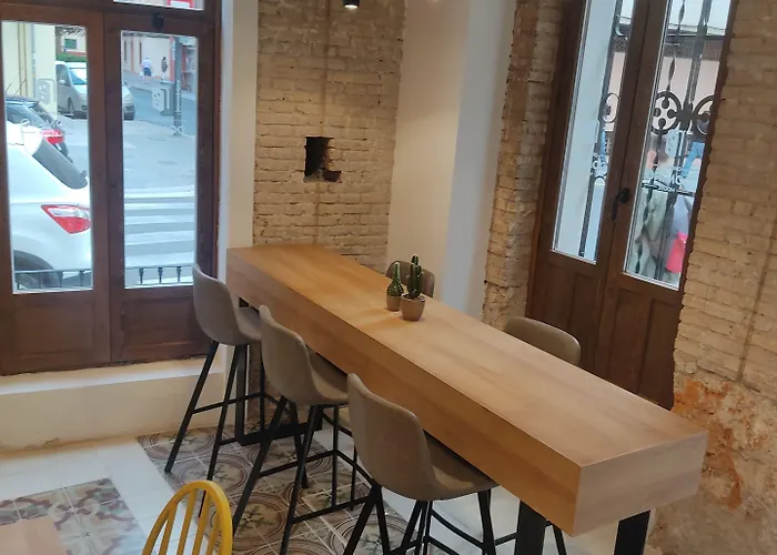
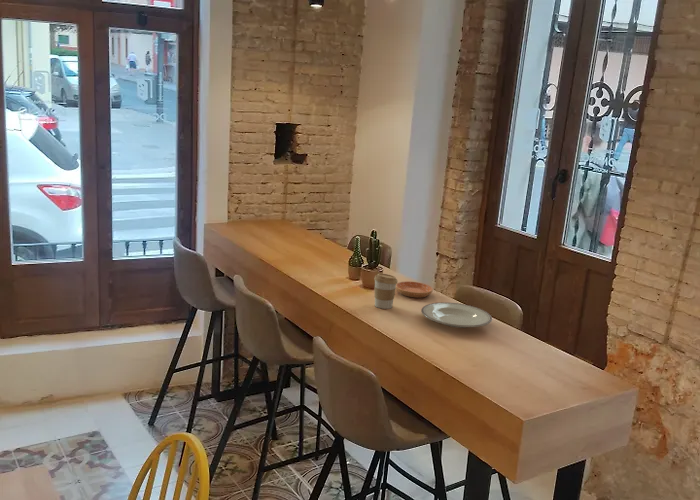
+ coffee cup (384, 290)
+ plate (456, 317)
+ saucer (413, 289)
